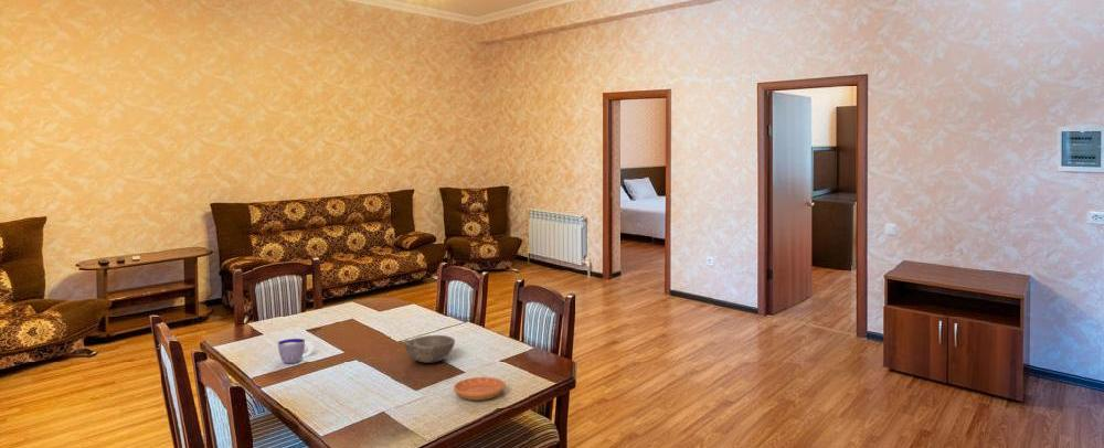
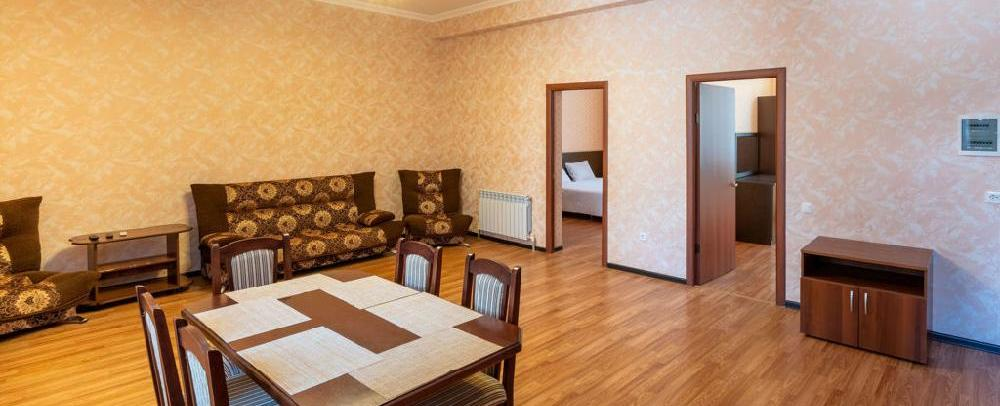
- saucer (479, 388)
- cup (296, 350)
- bowl (429, 350)
